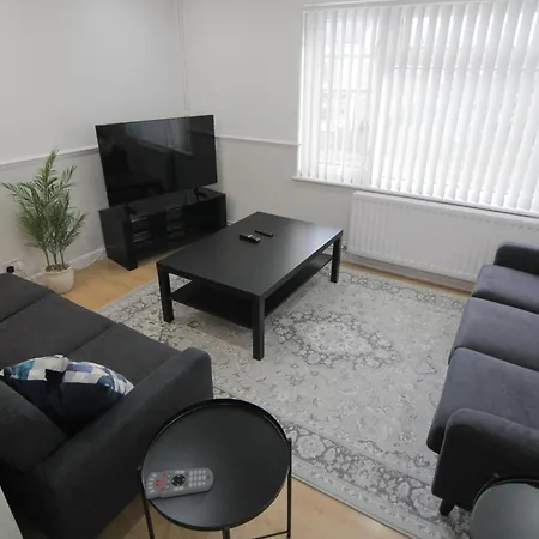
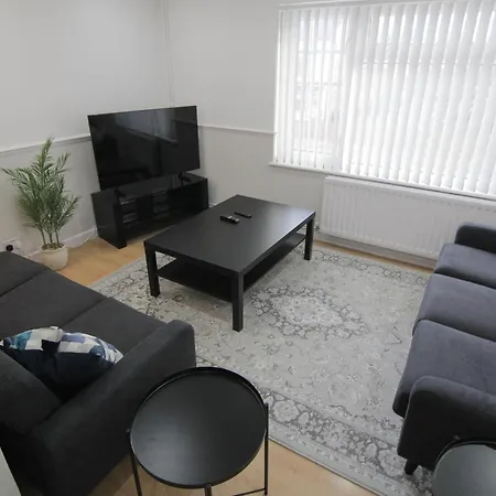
- remote control (180, 482)
